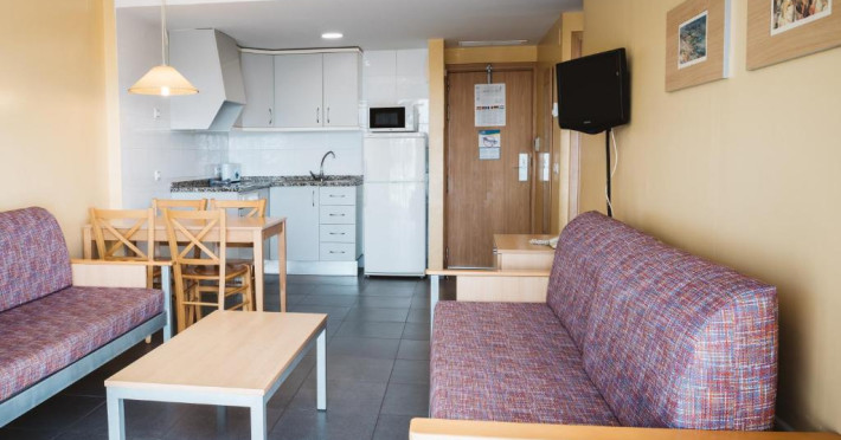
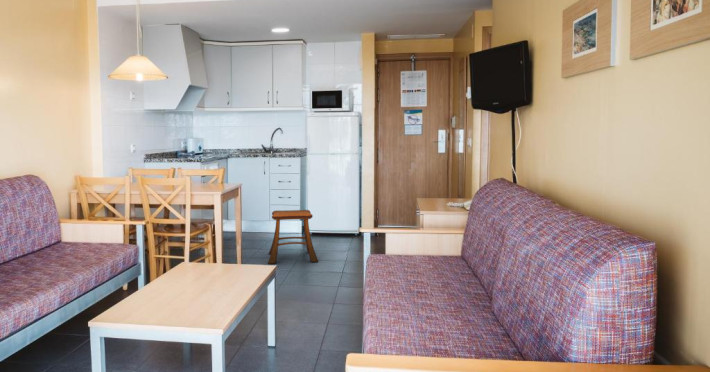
+ stool (292, 237)
